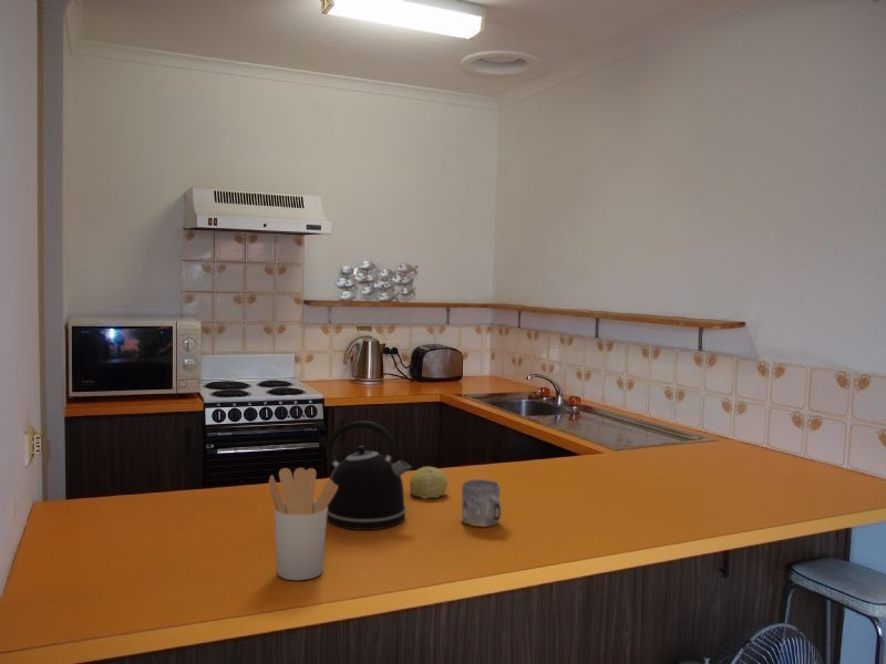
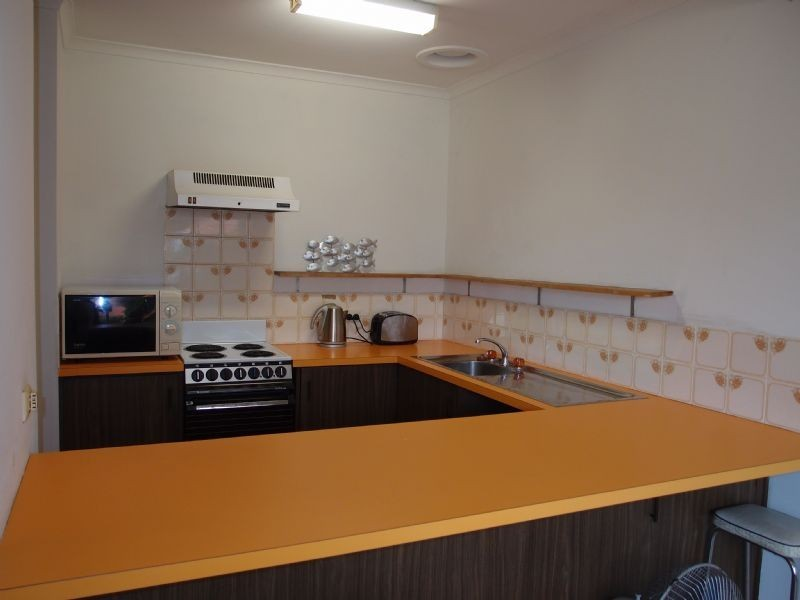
- mug (485, 505)
- fruit (427, 480)
- kettle (365, 469)
- utensil holder (299, 519)
